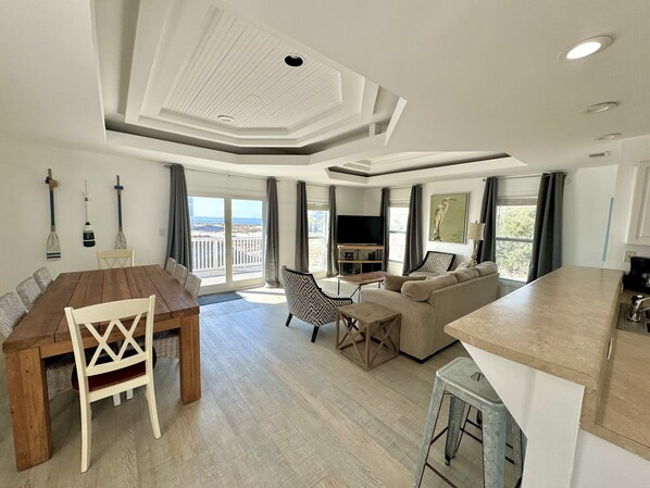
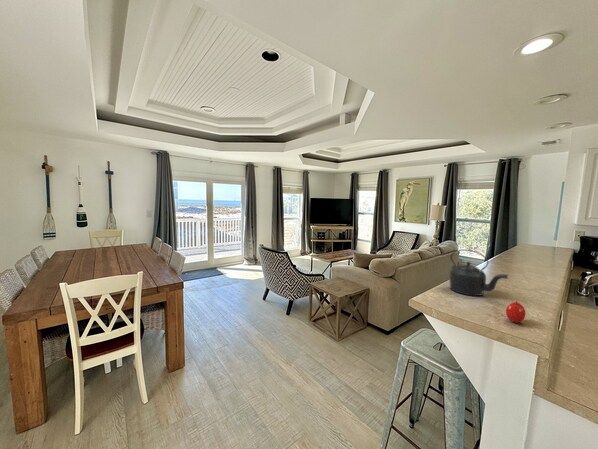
+ kettle (476, 272)
+ apple (515, 311)
